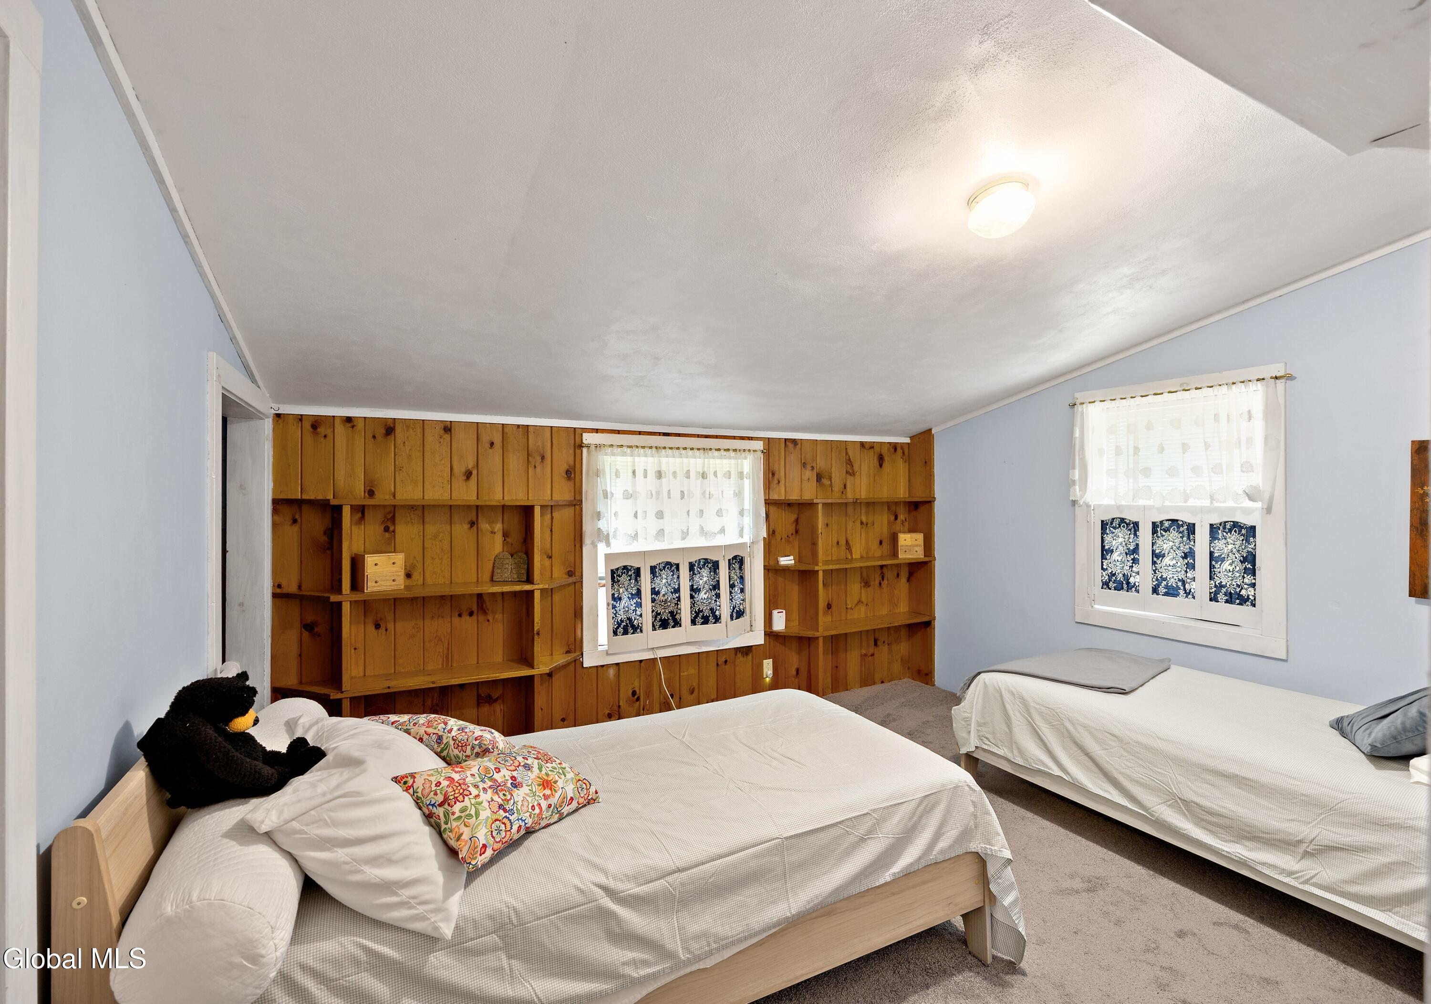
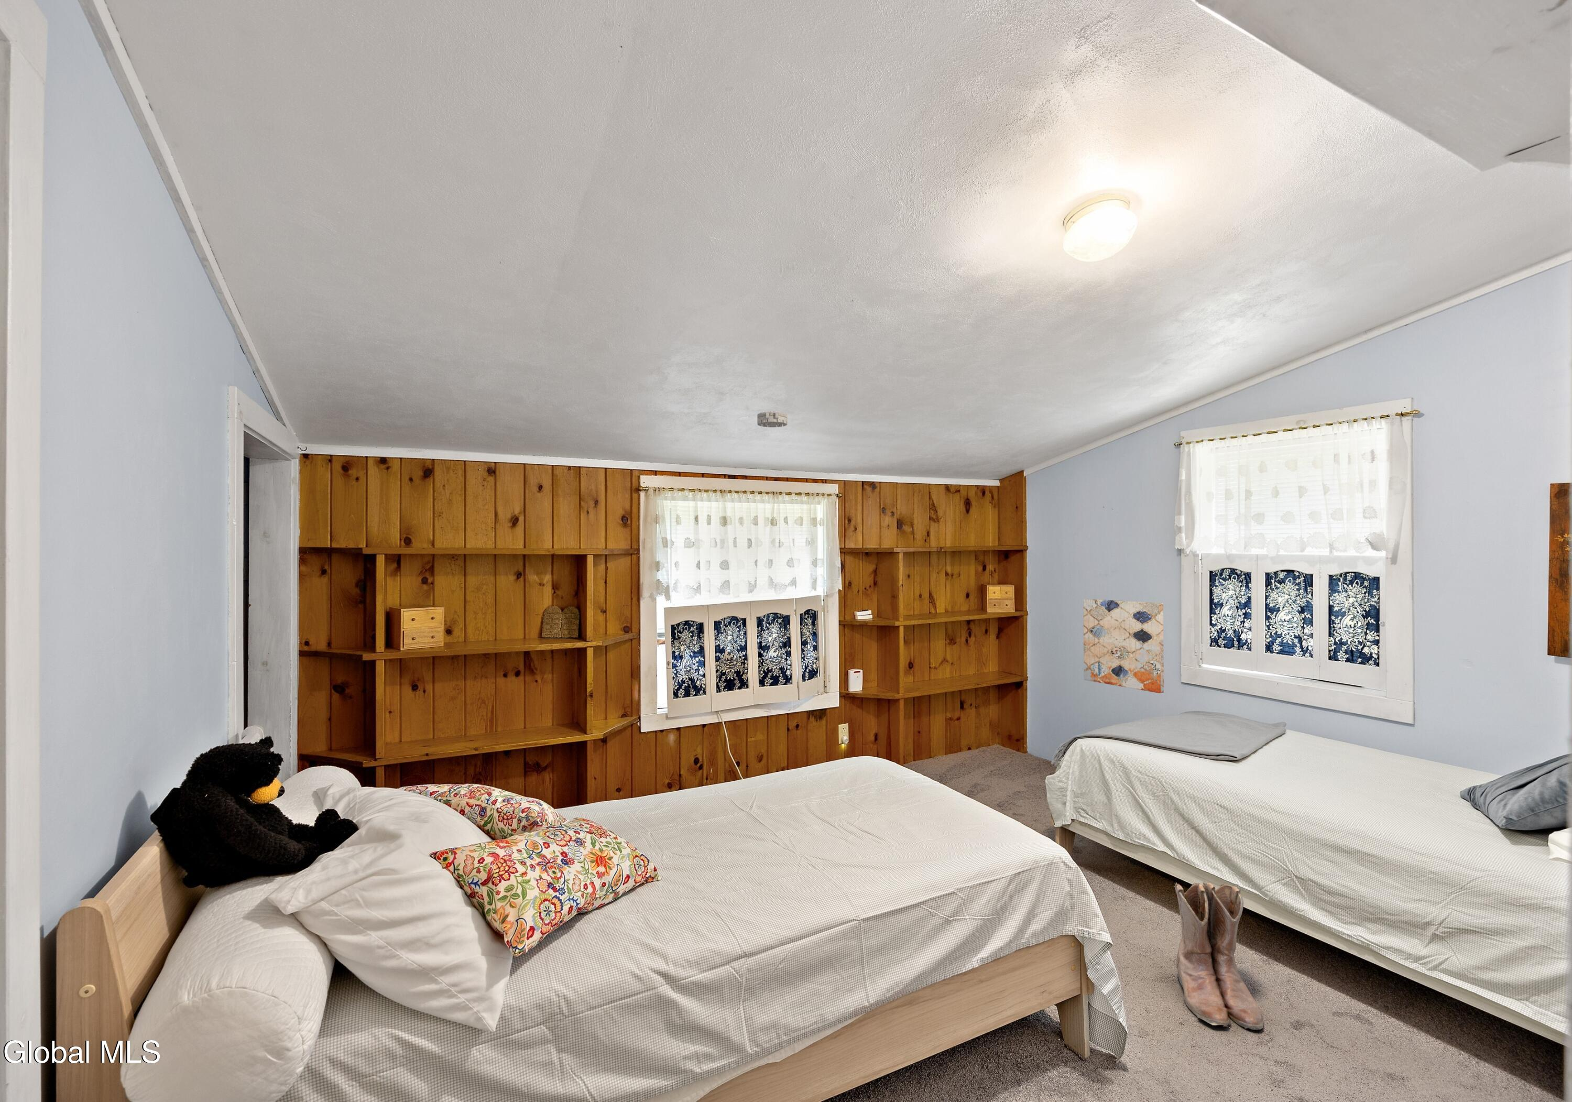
+ wall art (1122, 644)
+ boots (1217, 947)
+ smoke detector (772, 419)
